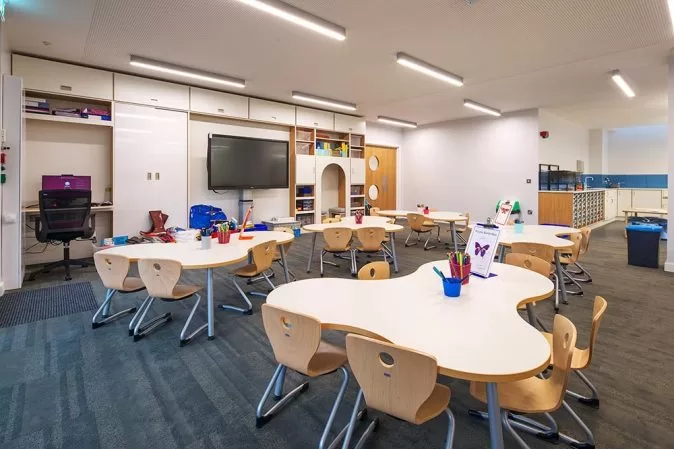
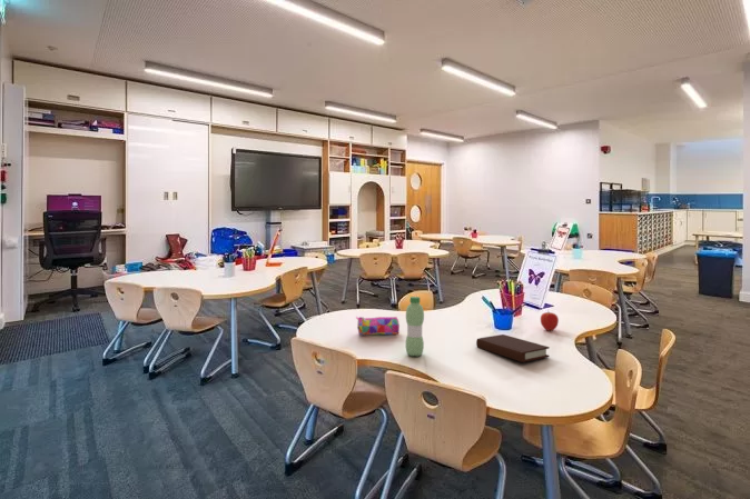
+ water bottle (414, 326)
+ apple (549, 320)
+ book (511, 347)
+ pencil case (377, 325)
